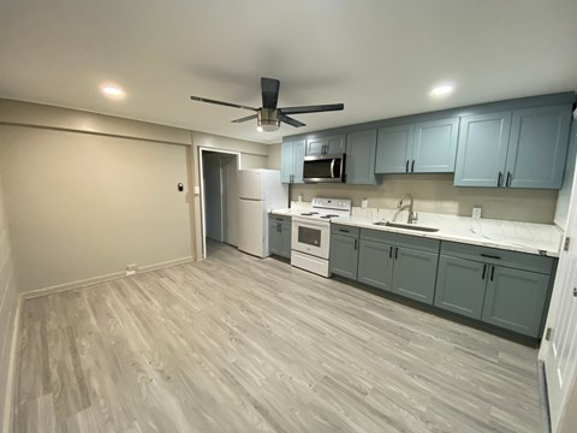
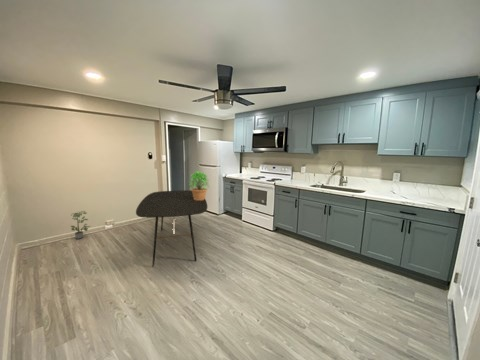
+ potted plant (199, 185)
+ dining table (175, 216)
+ potted plant (81, 222)
